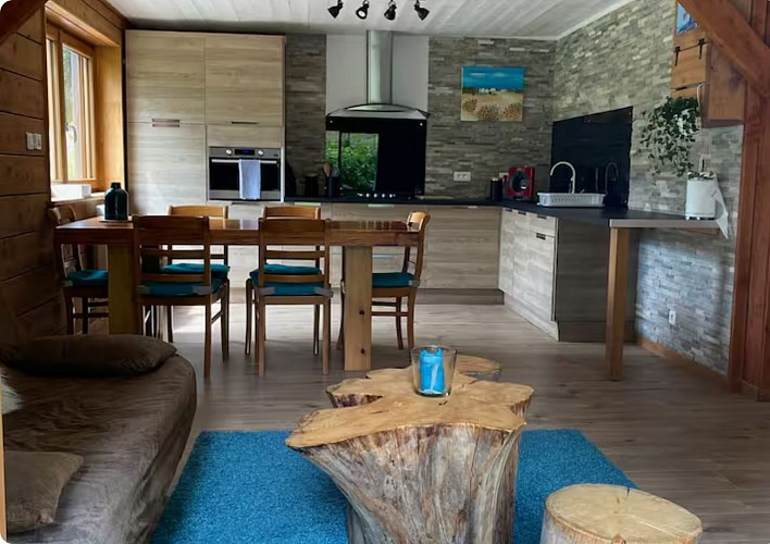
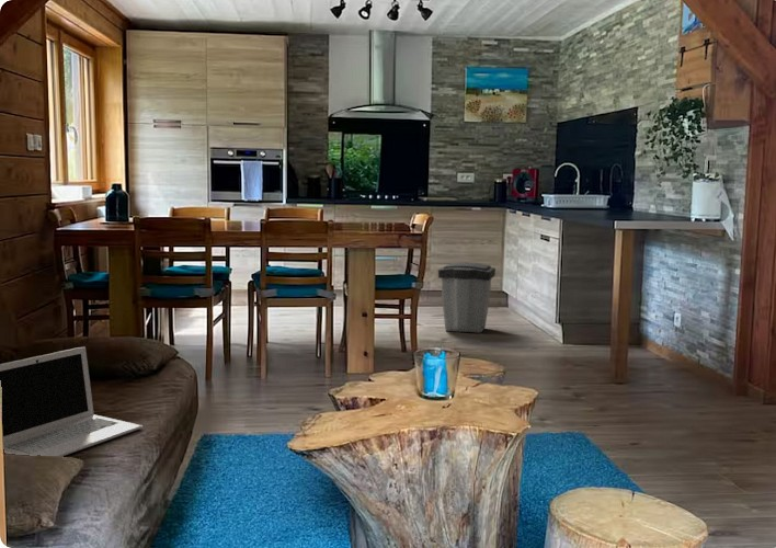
+ laptop (65, 399)
+ trash can (466, 297)
